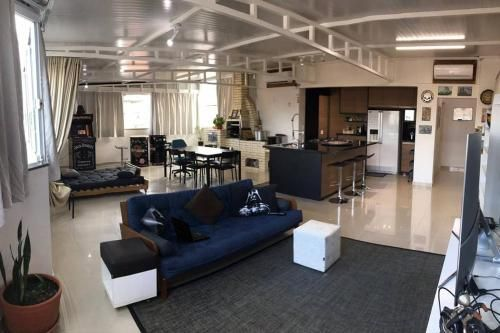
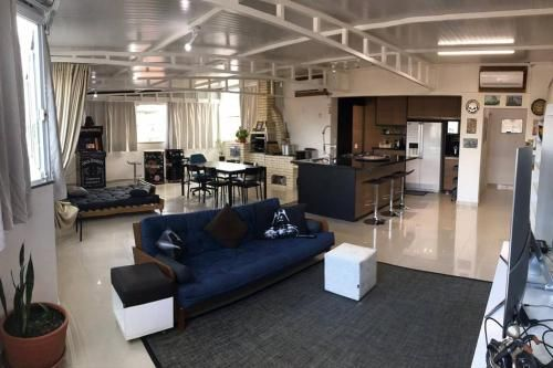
- laptop (189, 228)
